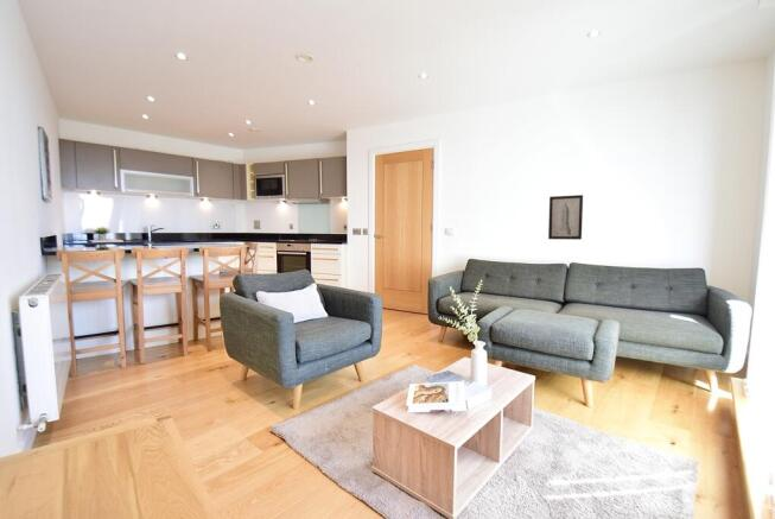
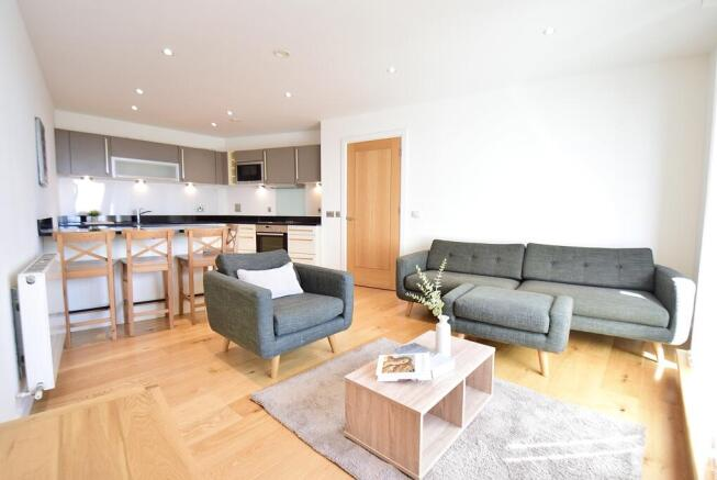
- wall art (565, 217)
